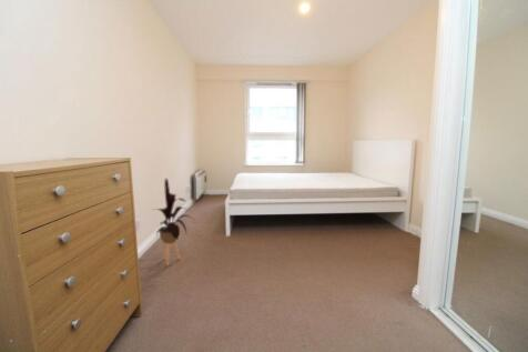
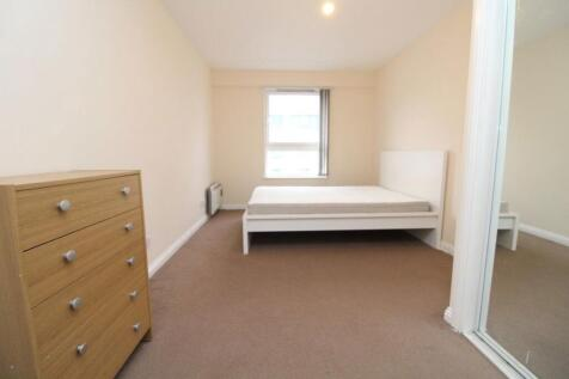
- house plant (173, 219)
